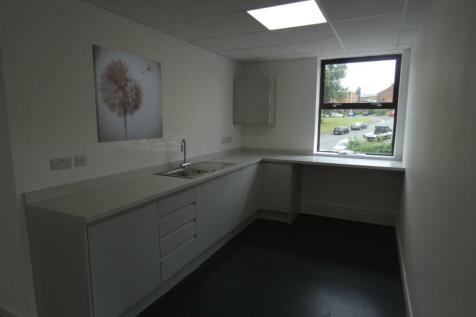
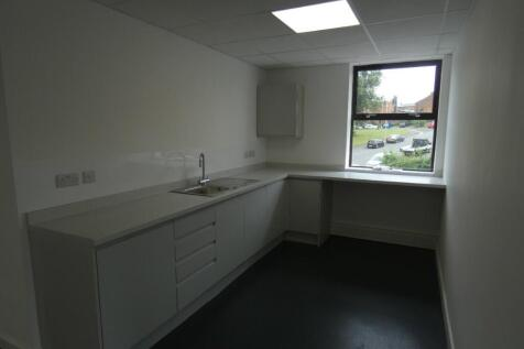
- wall art (132, 98)
